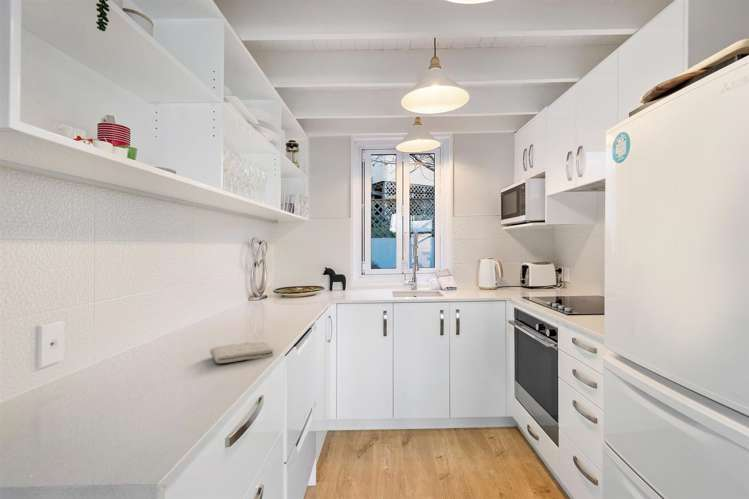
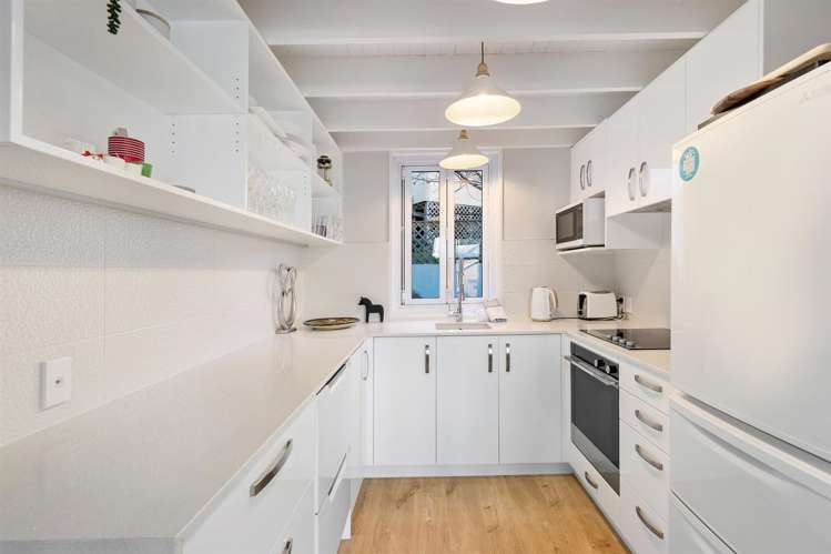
- washcloth (242, 351)
